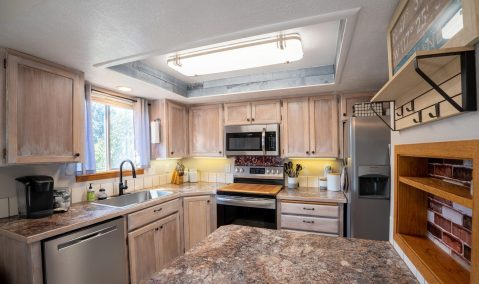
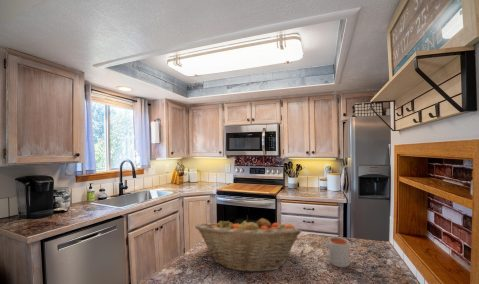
+ fruit basket (247, 236)
+ mug (335, 251)
